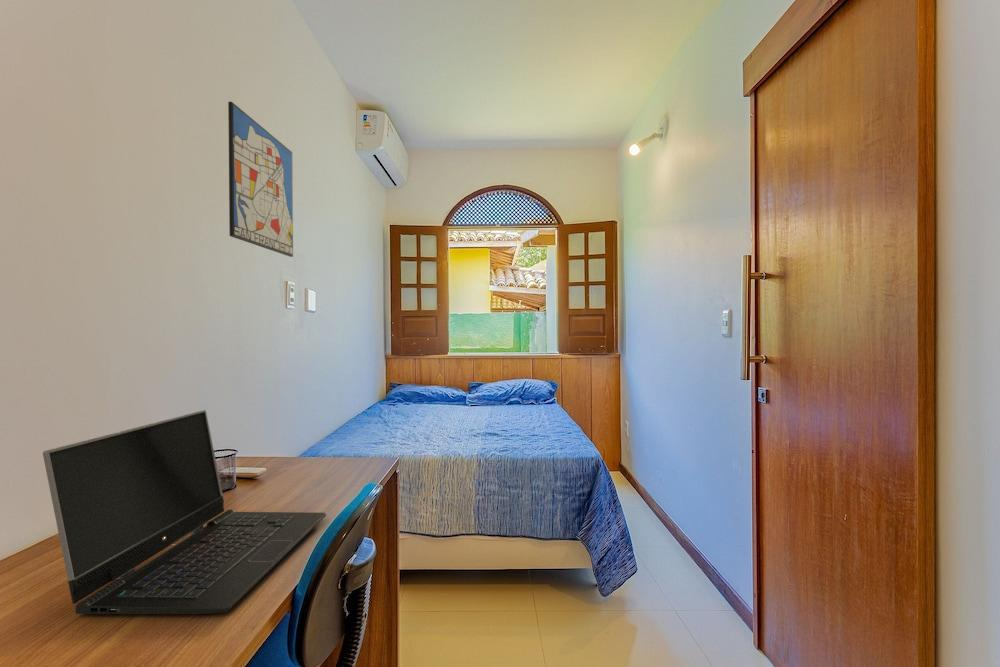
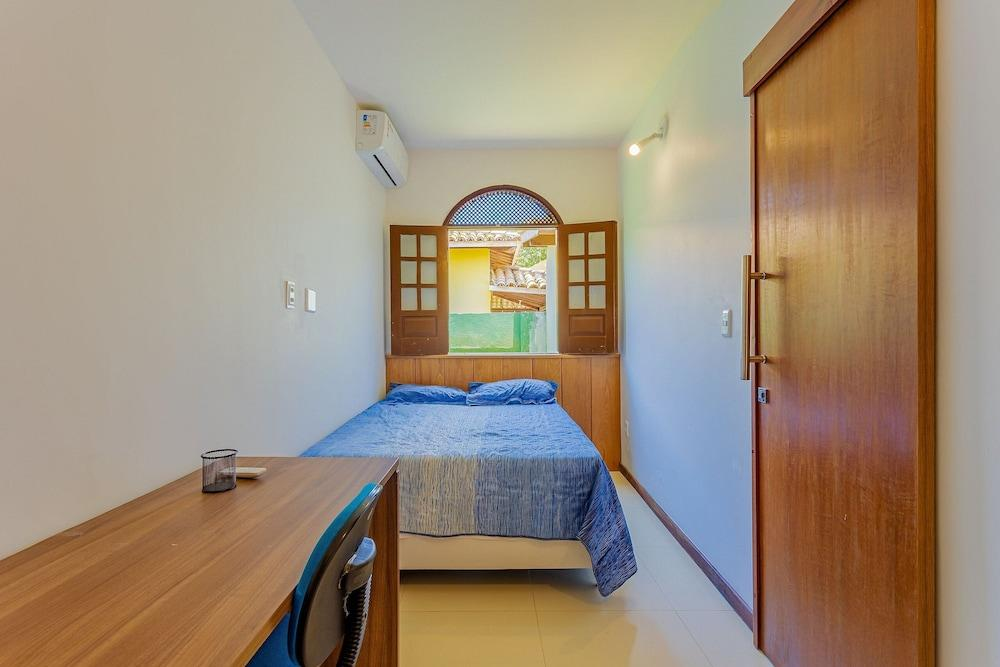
- laptop computer (212, 492)
- wall art (264, 188)
